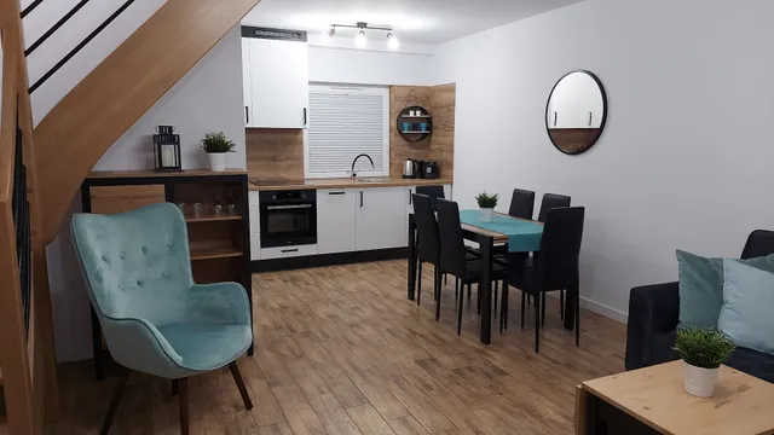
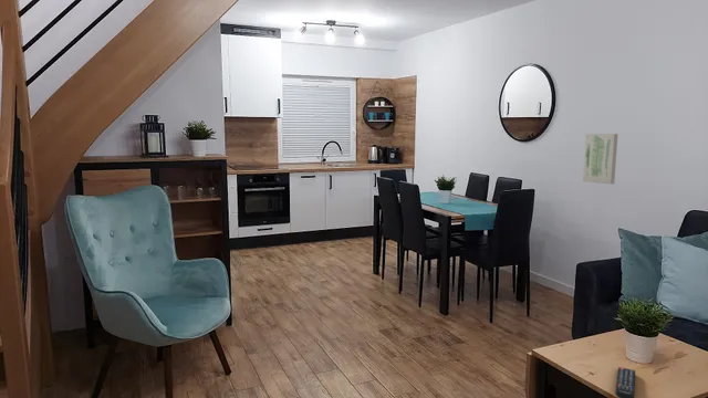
+ wall art (600, 158)
+ remote control (625, 383)
